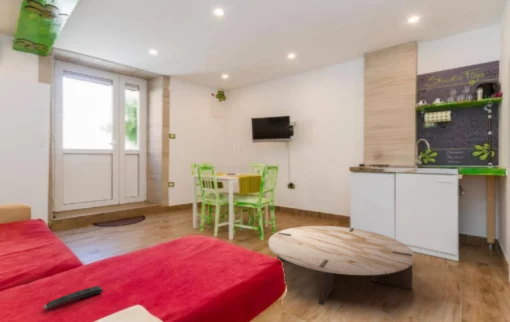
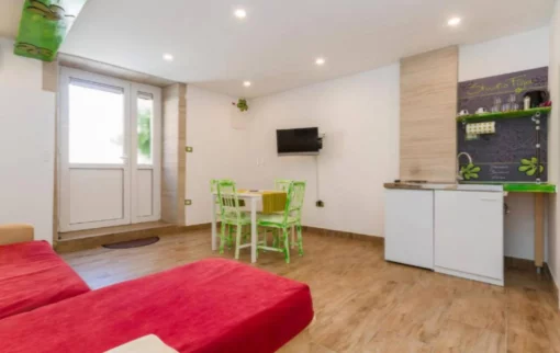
- remote control (74, 296)
- coffee table (335, 256)
